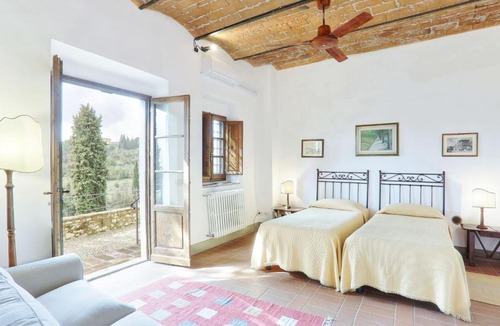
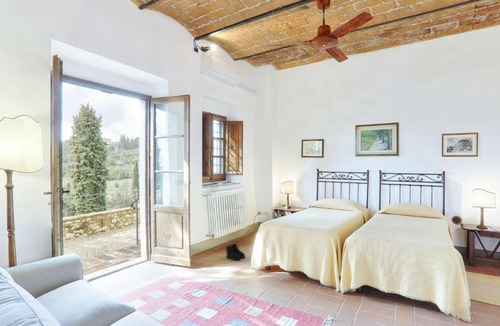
+ boots (235, 251)
